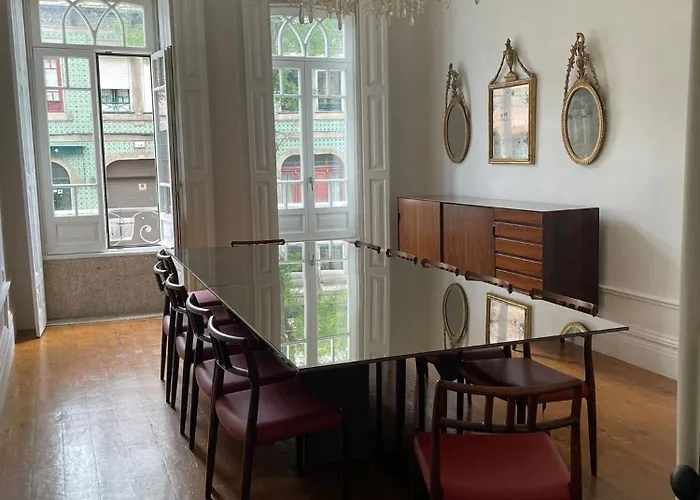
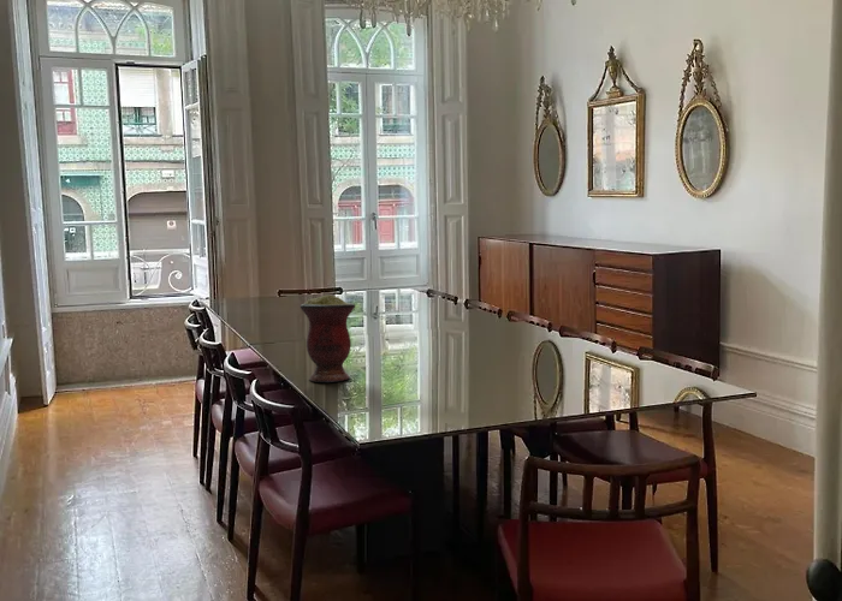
+ vase (328, 335)
